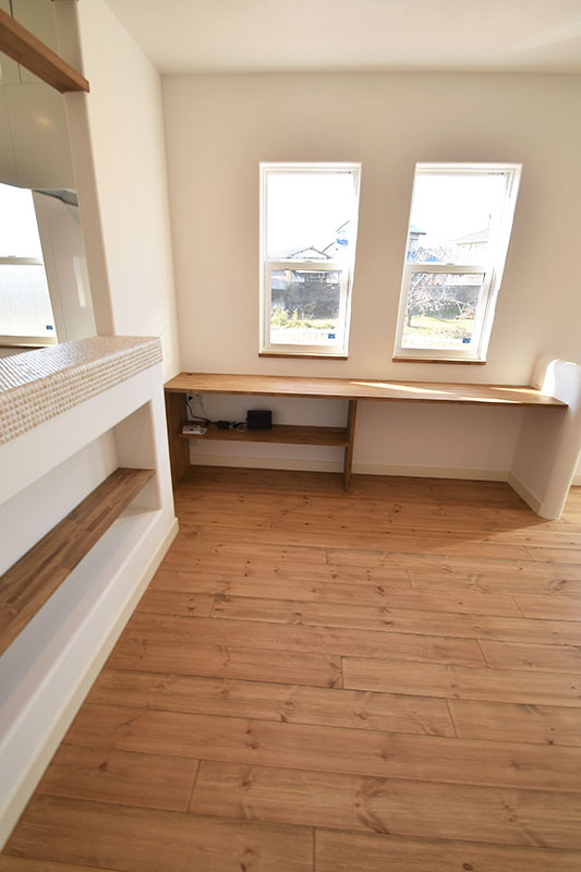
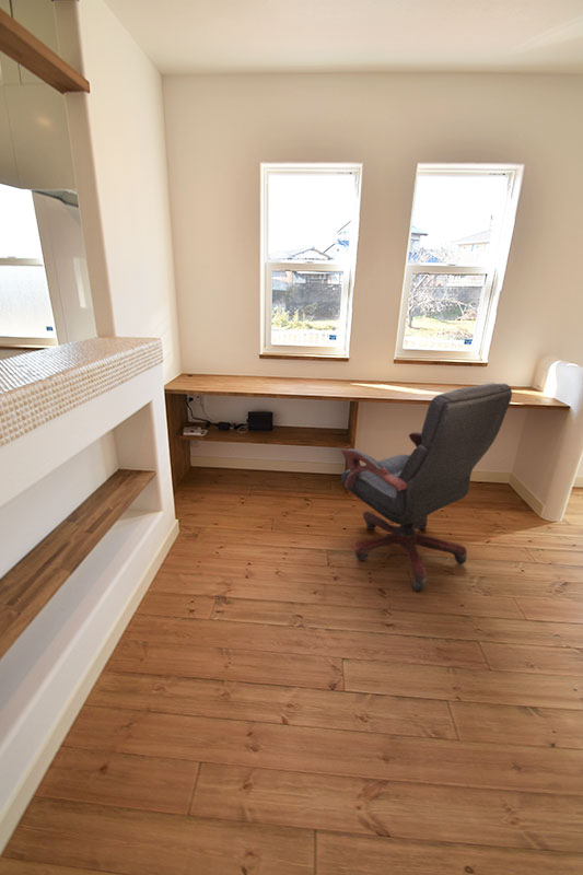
+ office chair (410, 469)
